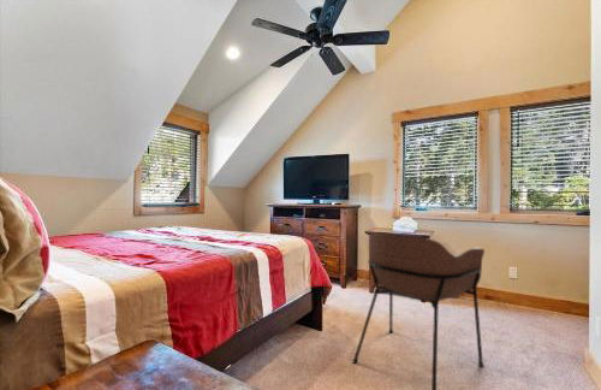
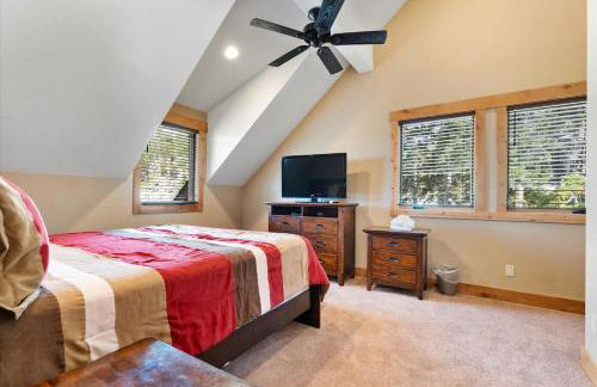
- armchair (415, 295)
